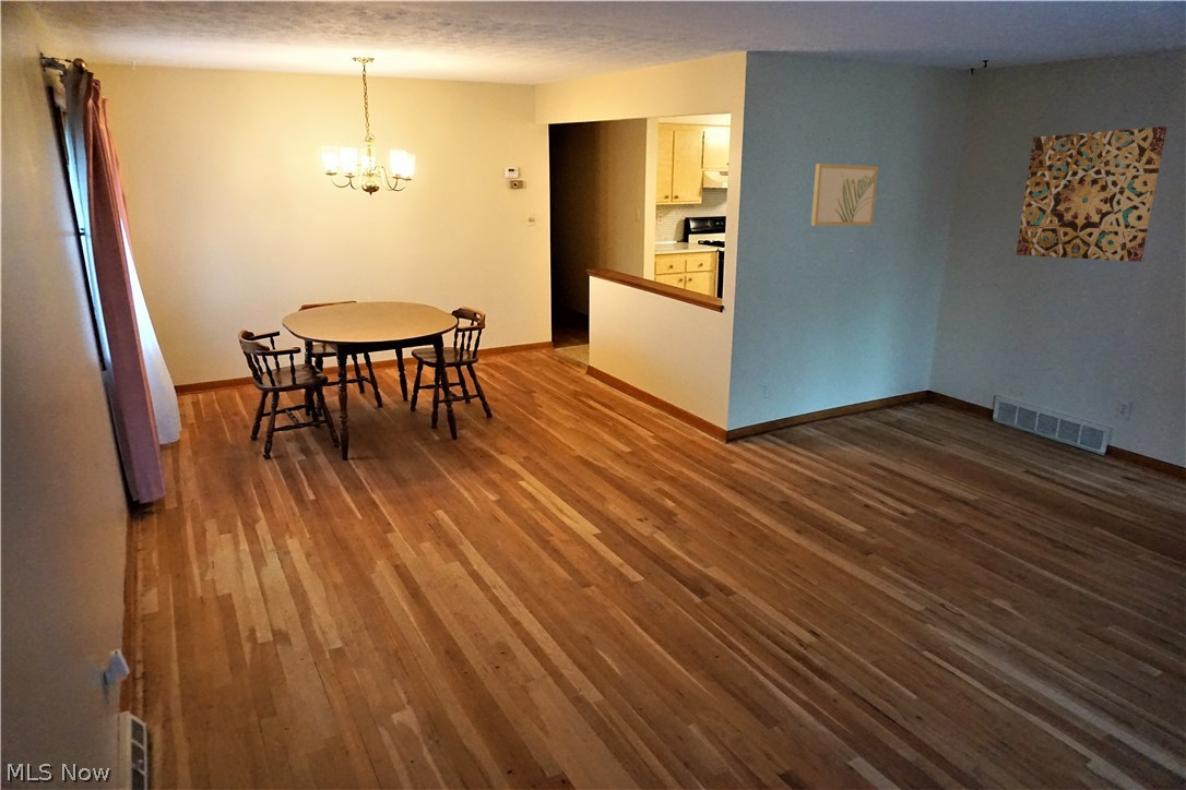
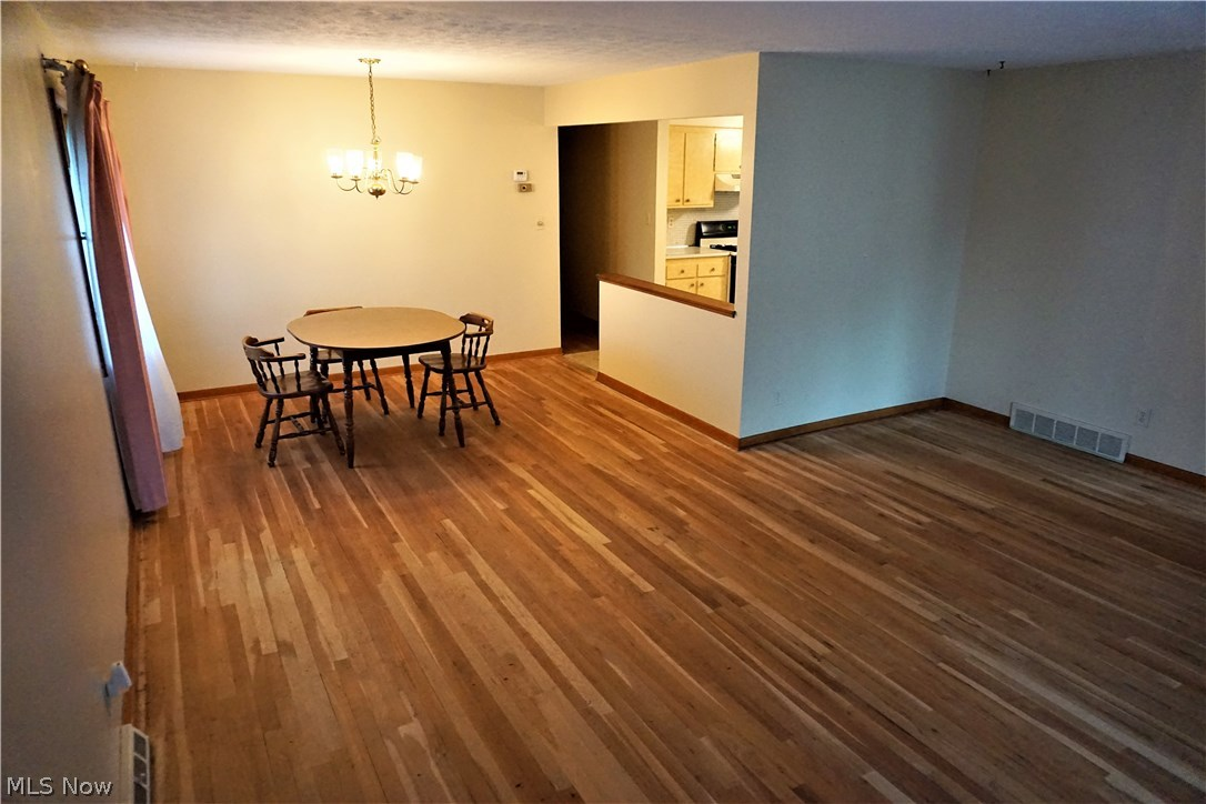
- wall art (1084, 196)
- wall art (844, 195)
